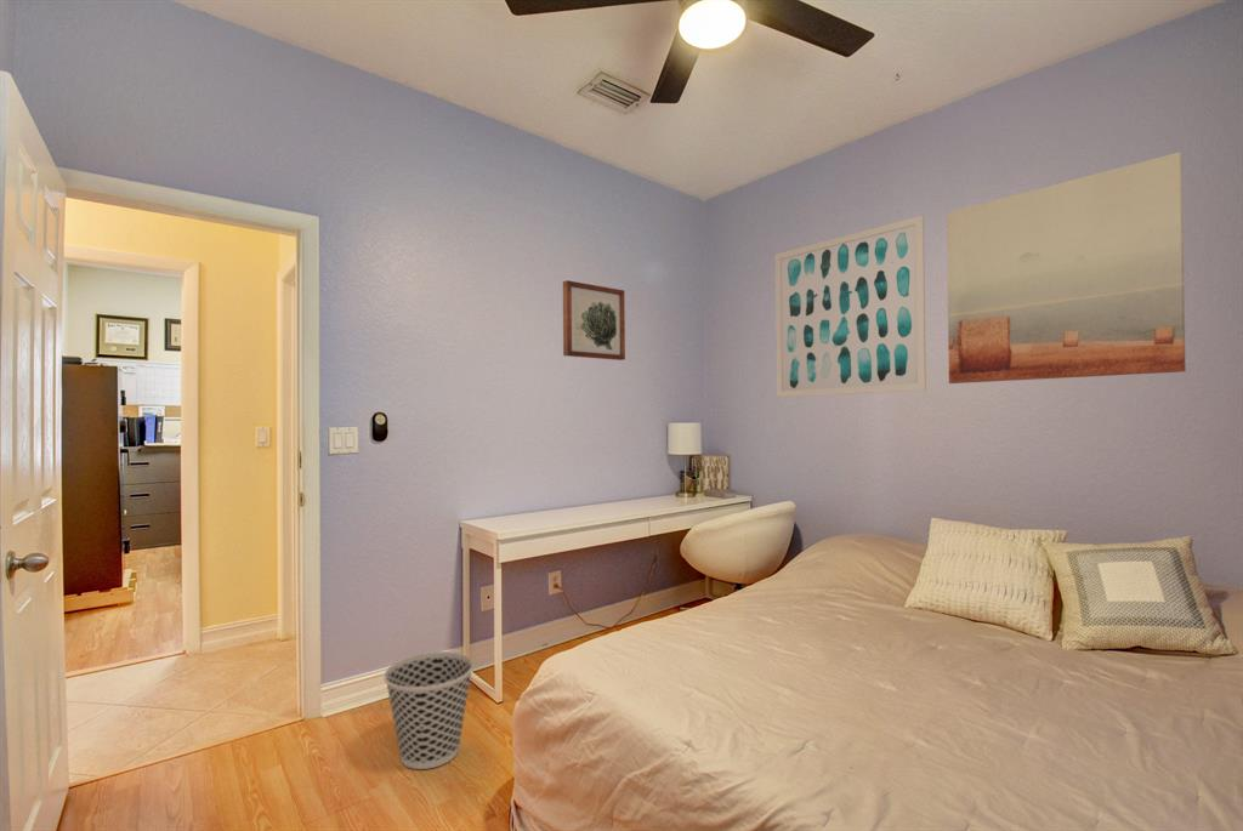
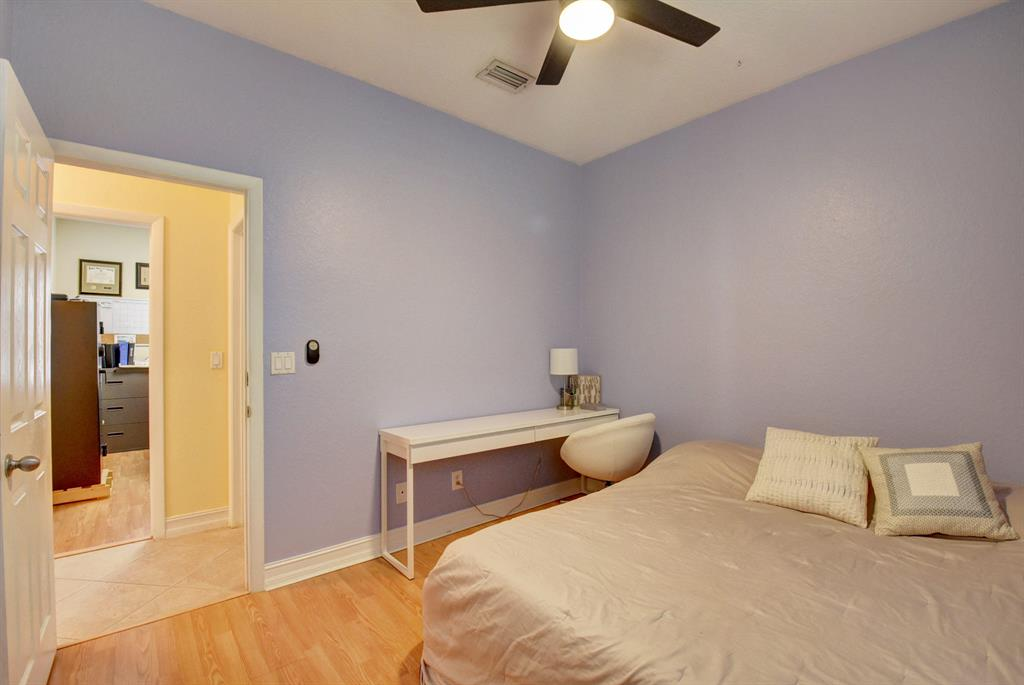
- wall art (595, 321)
- wastebasket (430, 710)
- wall art (1051, 281)
- wall art (842, 315)
